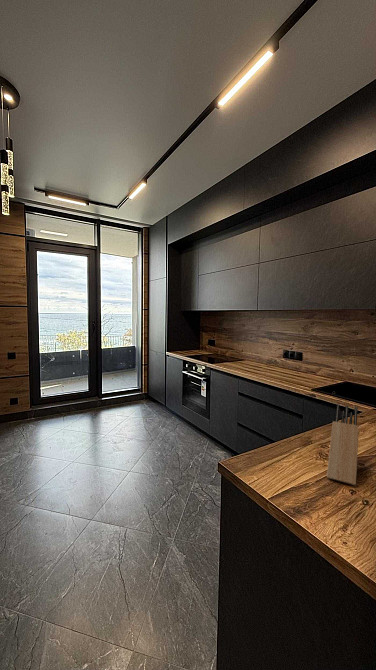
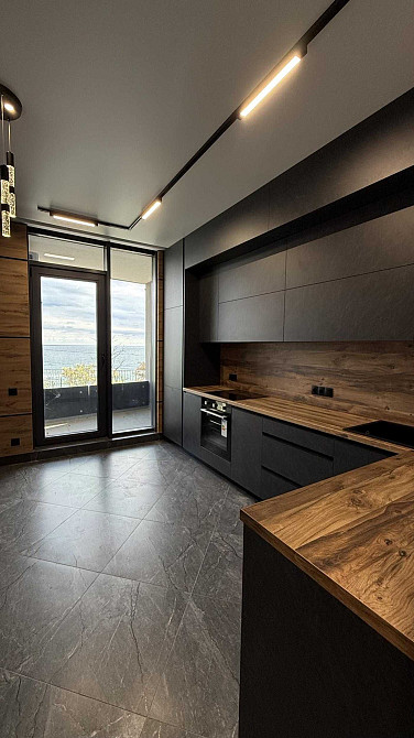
- knife block (344, 439)
